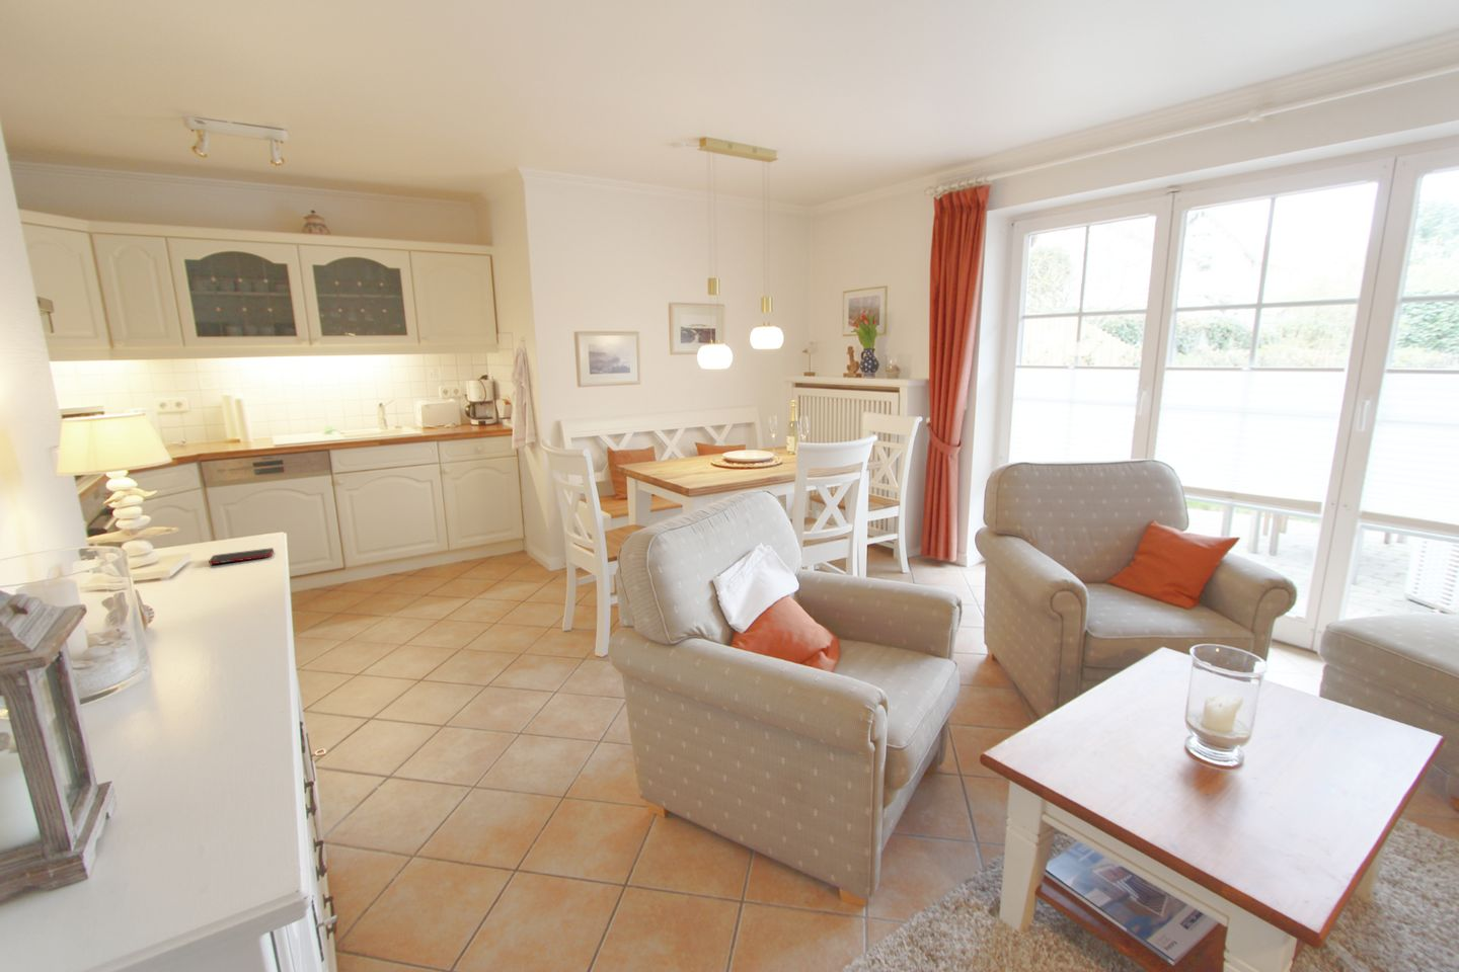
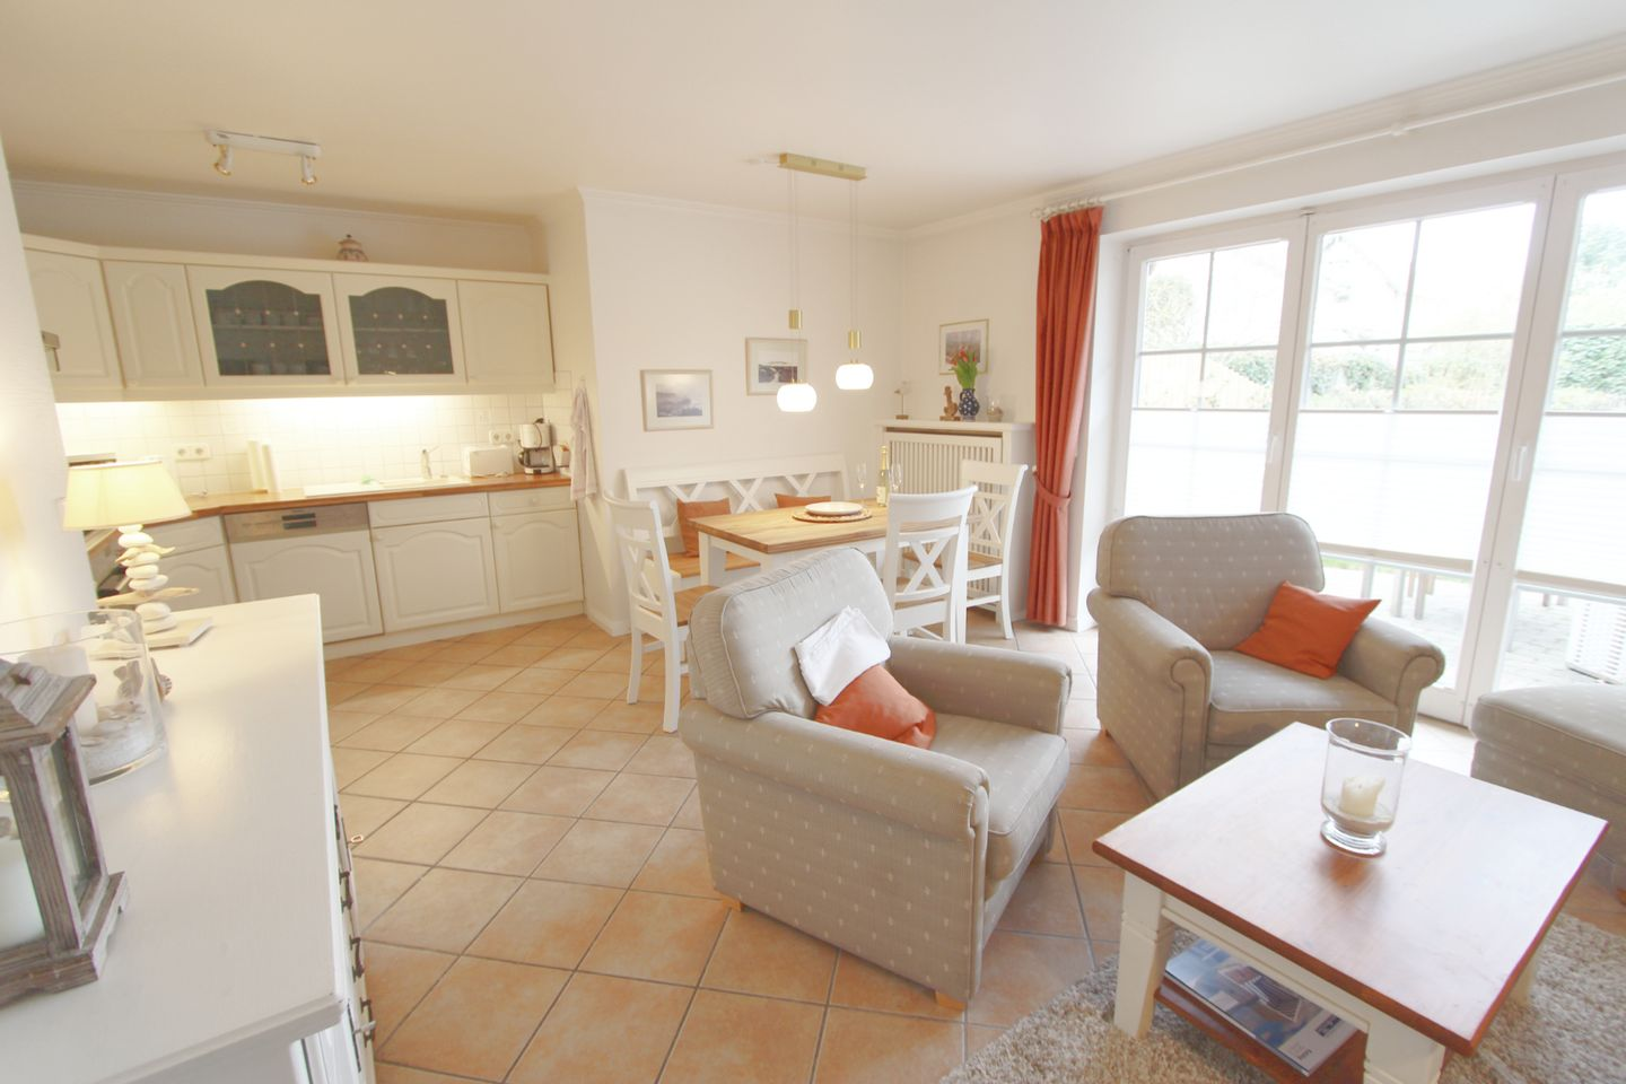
- cell phone (242, 555)
